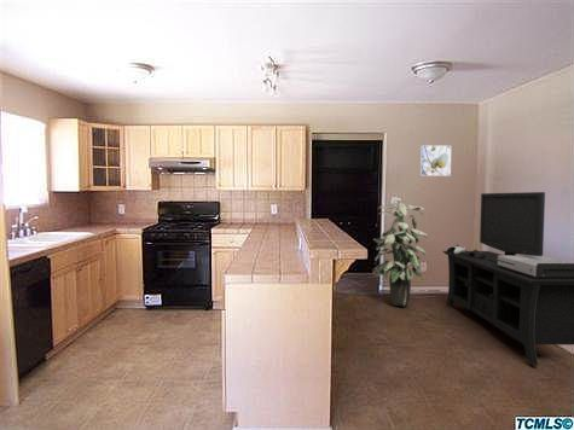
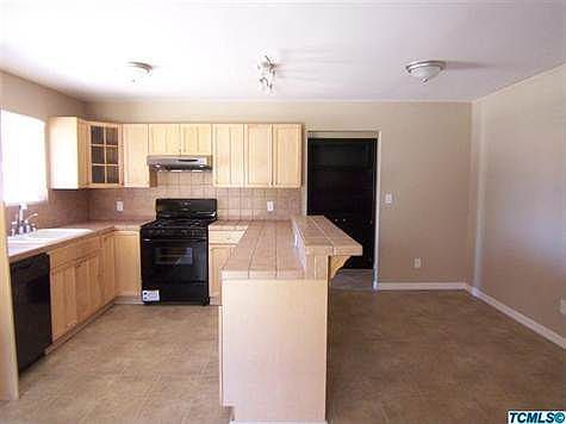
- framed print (435, 161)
- media console (504, 261)
- indoor plant (398, 250)
